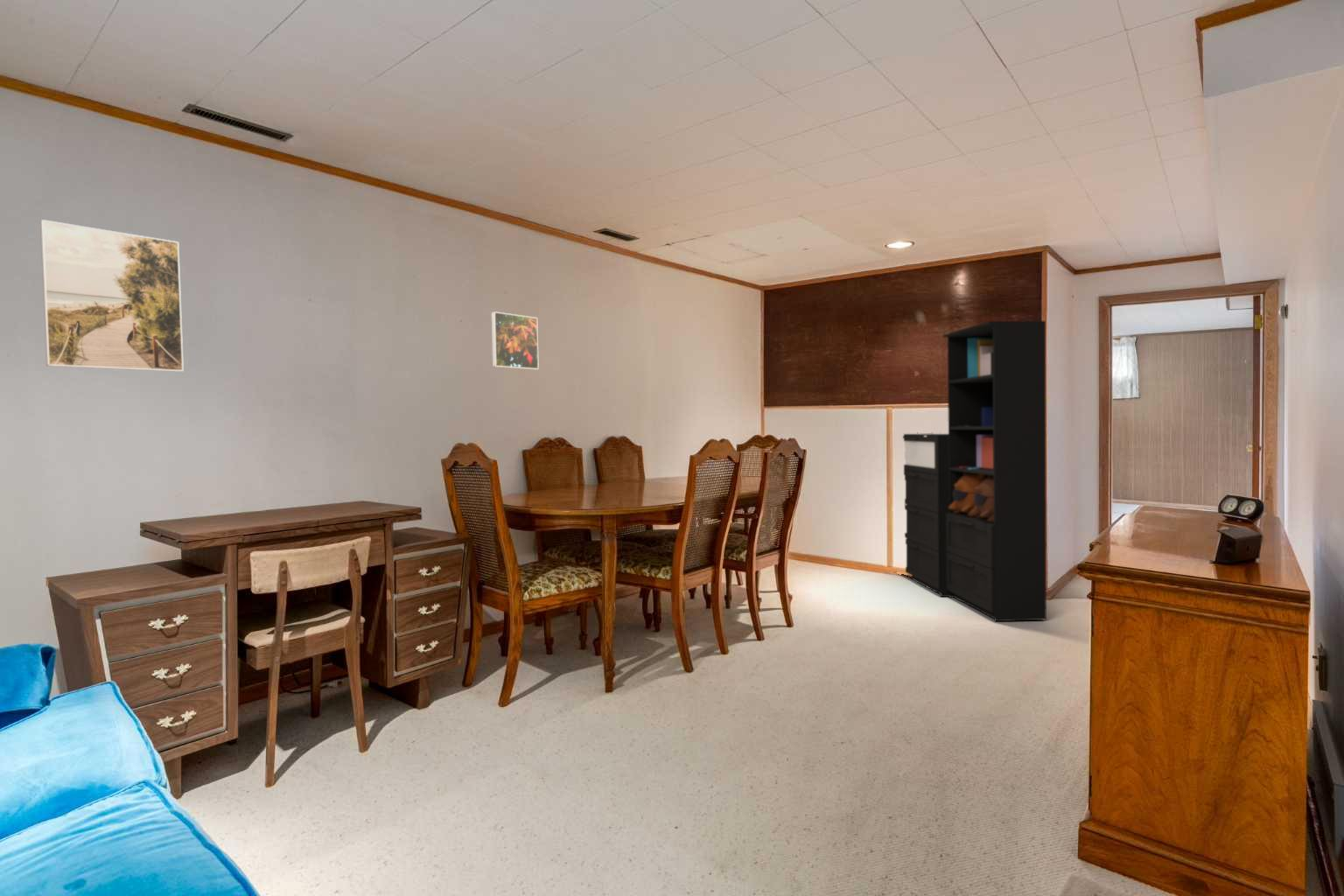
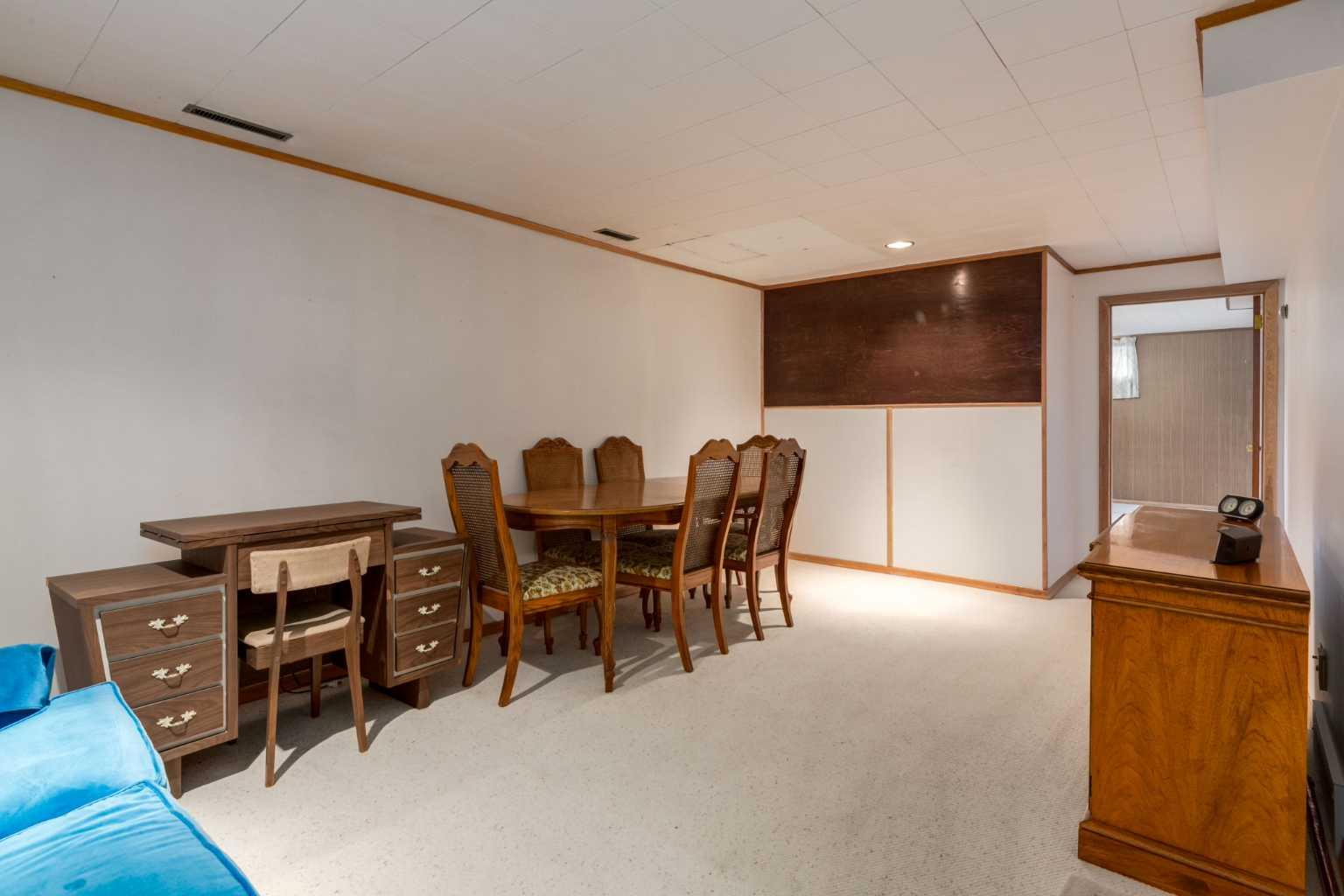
- storage cabinet (960, 466)
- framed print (116, 300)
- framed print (515, 341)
